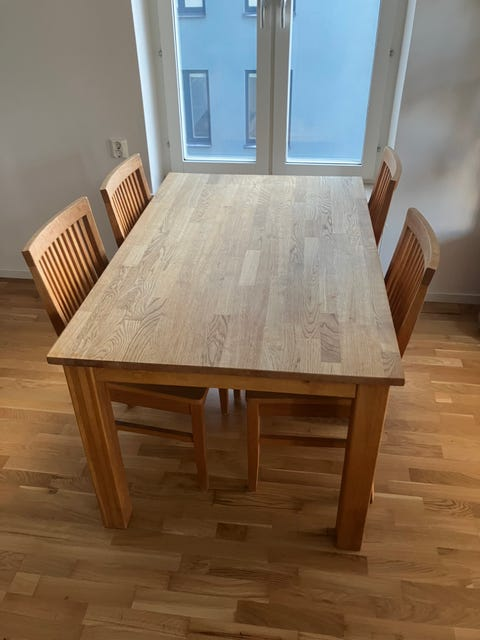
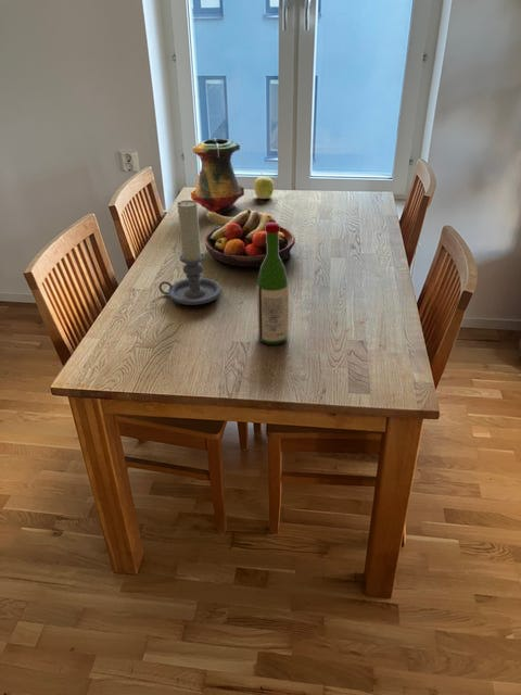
+ apple (264, 185)
+ wine bottle (272, 283)
+ fruit bowl (247, 235)
+ candle holder (186, 250)
+ vase (217, 176)
